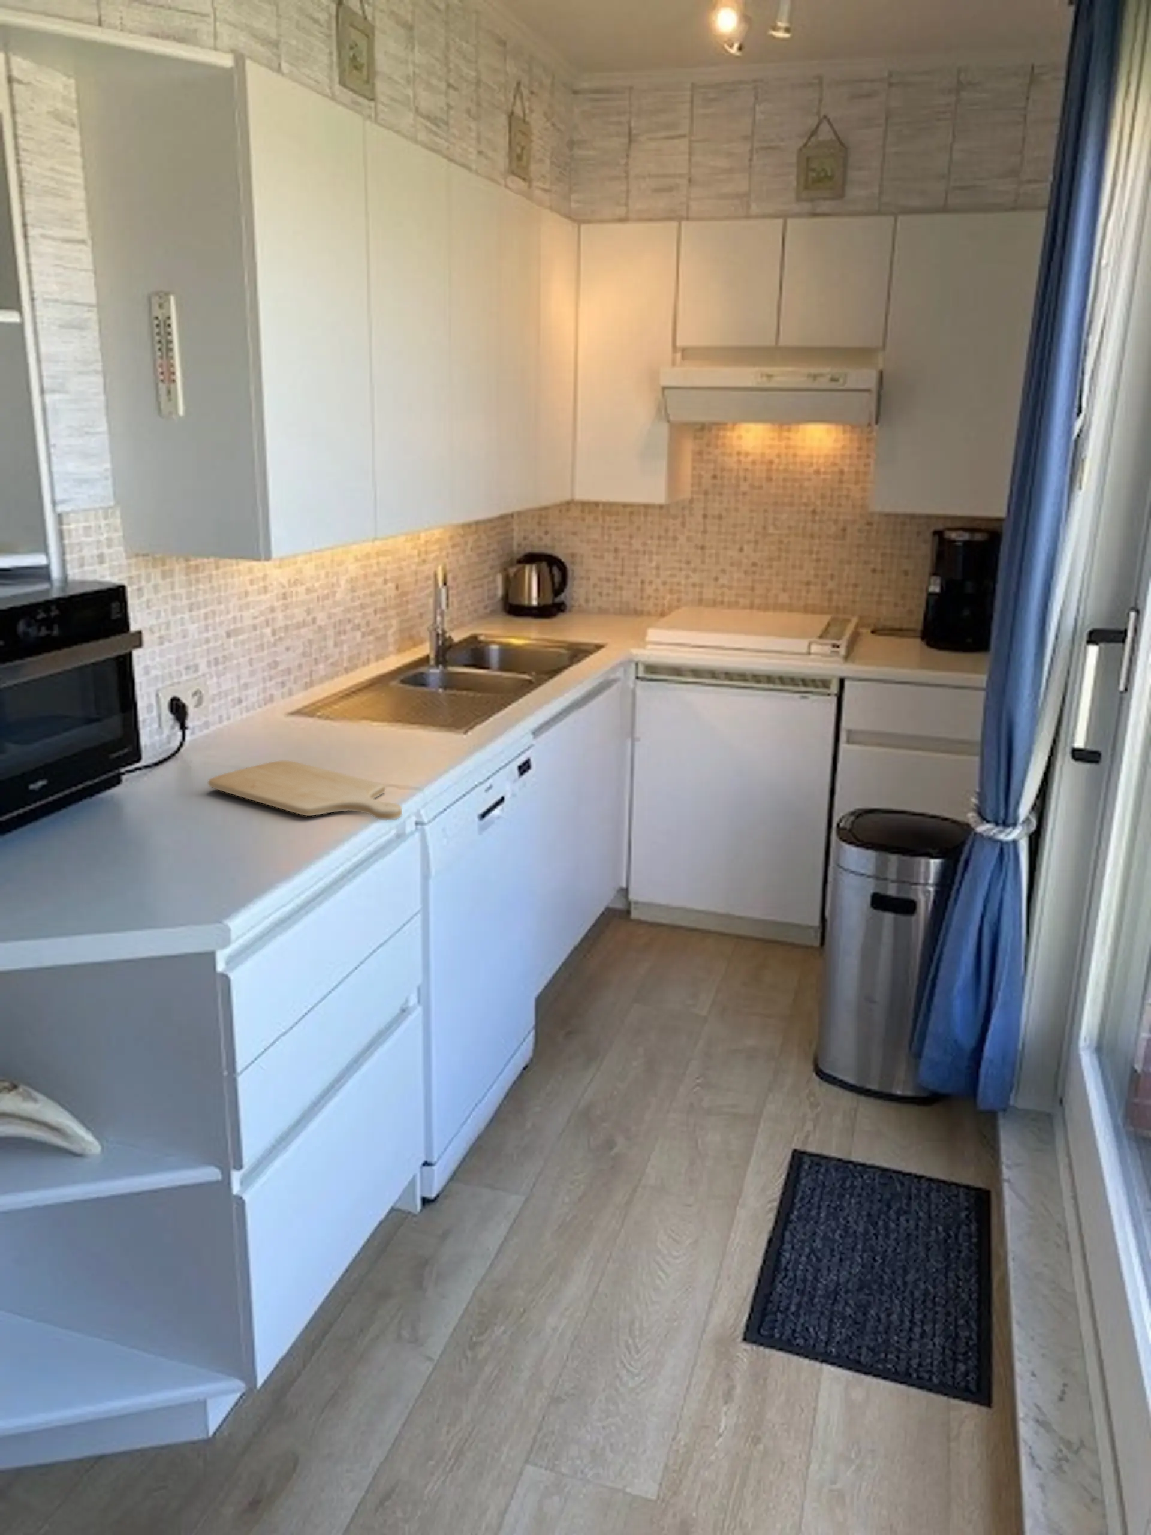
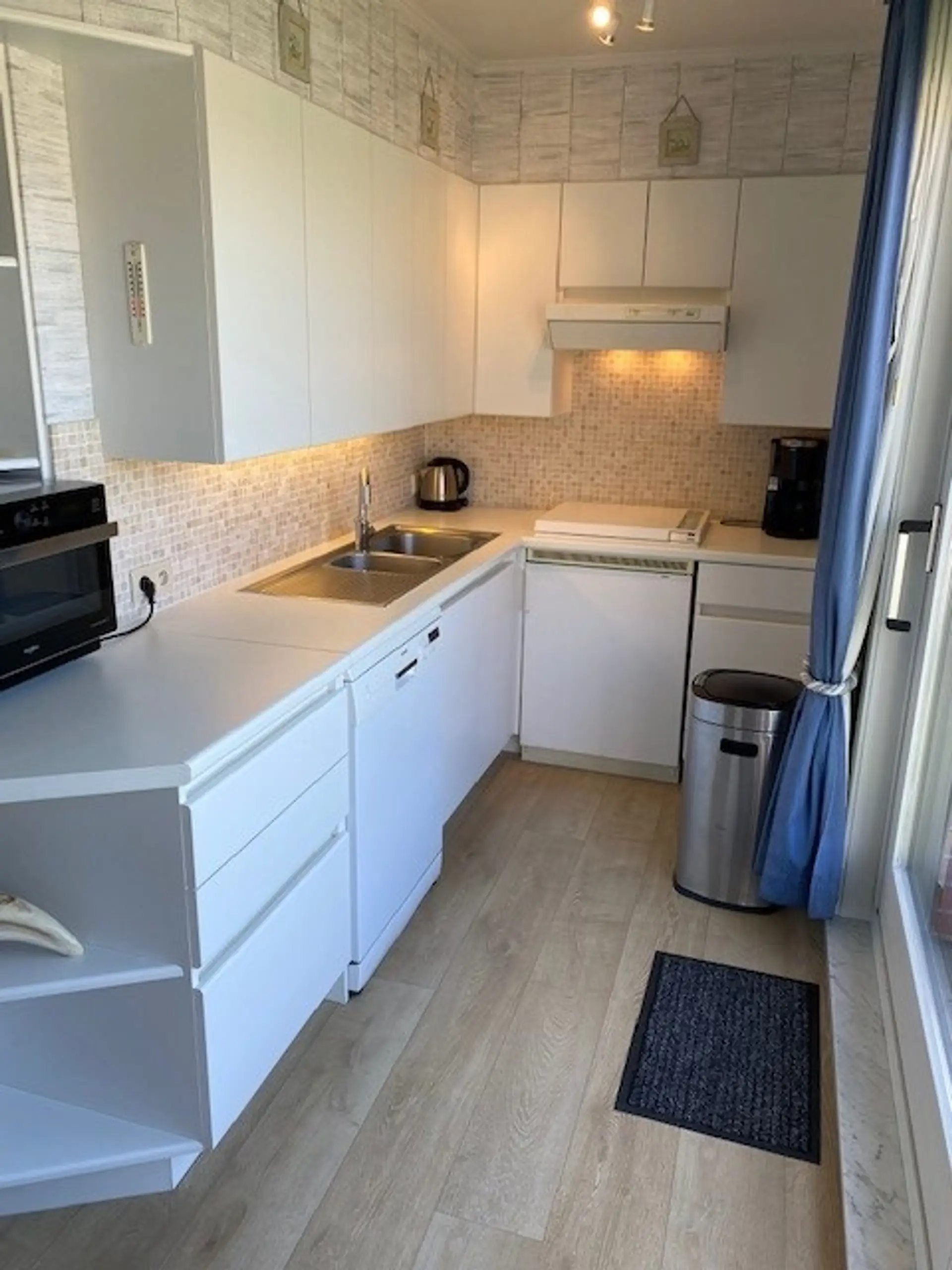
- chopping board (318, 792)
